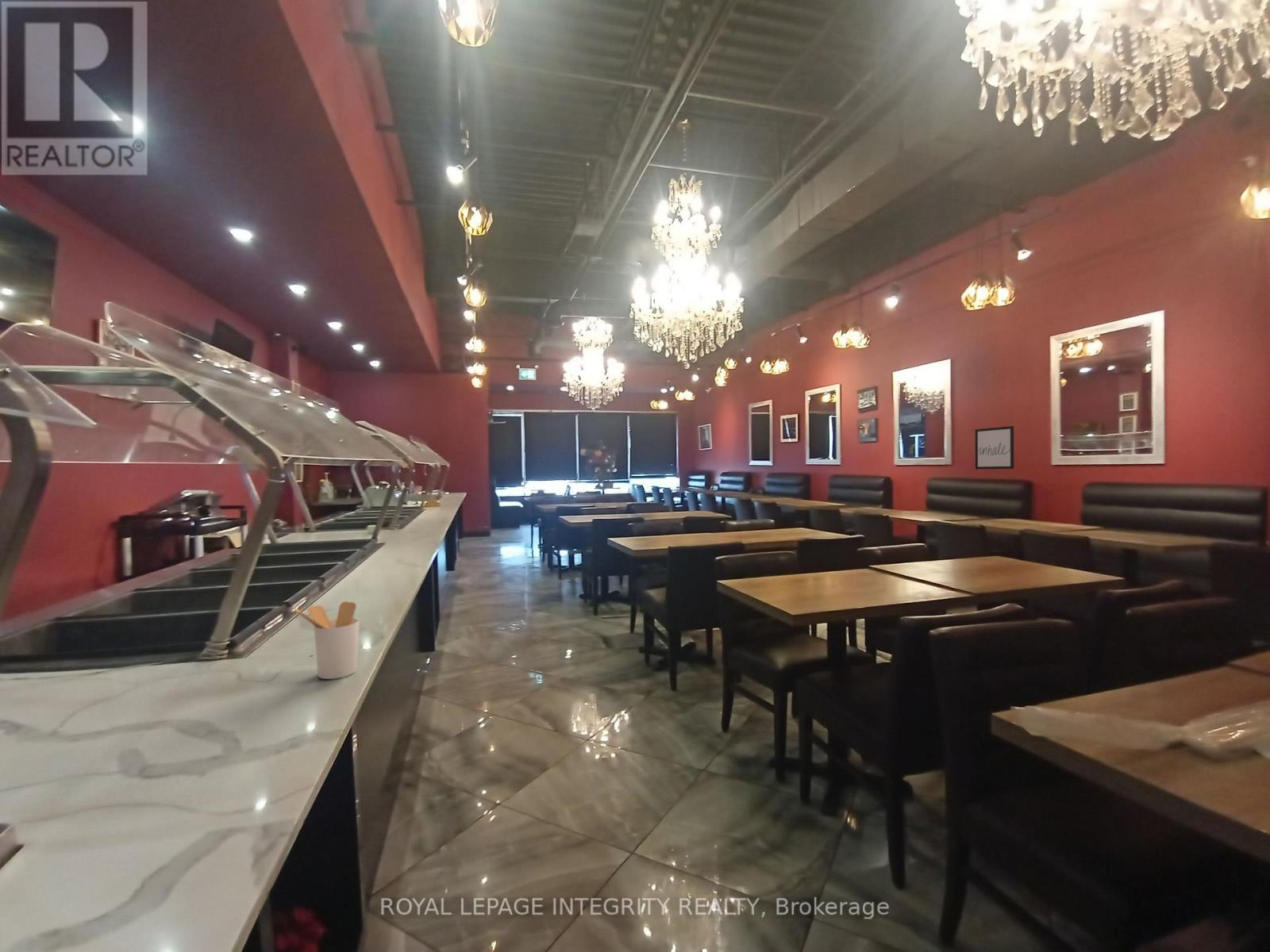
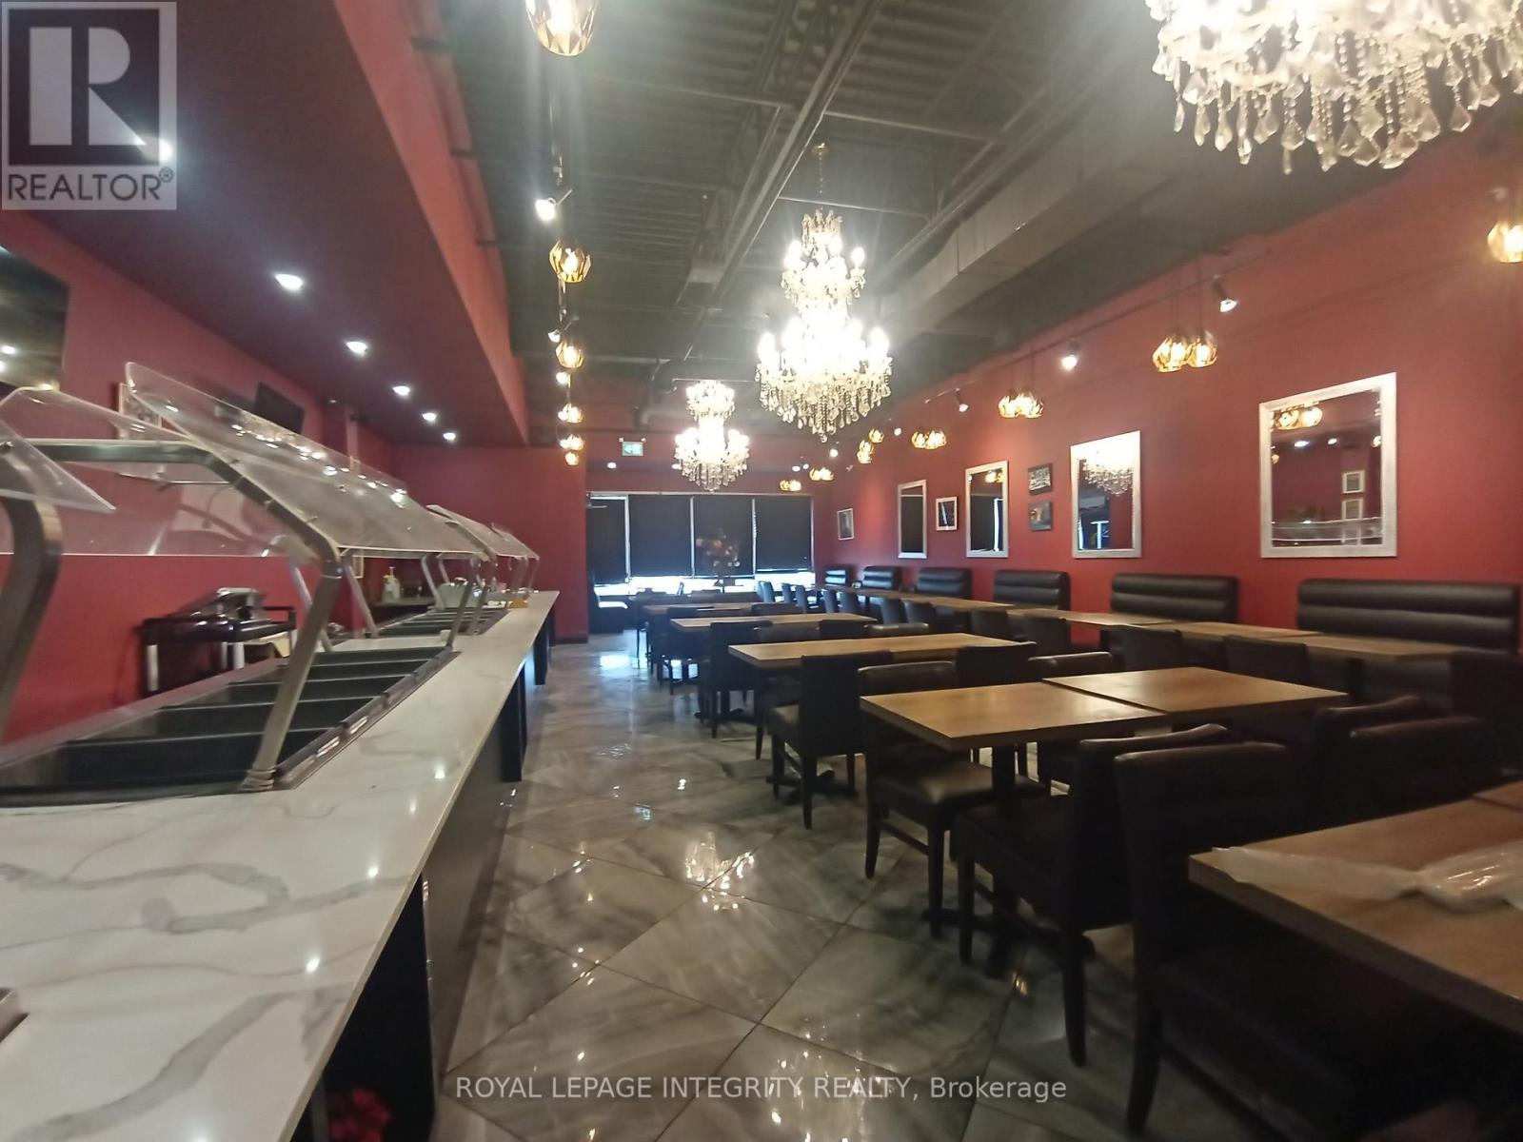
- utensil holder (325, 638)
- wall art (994, 448)
